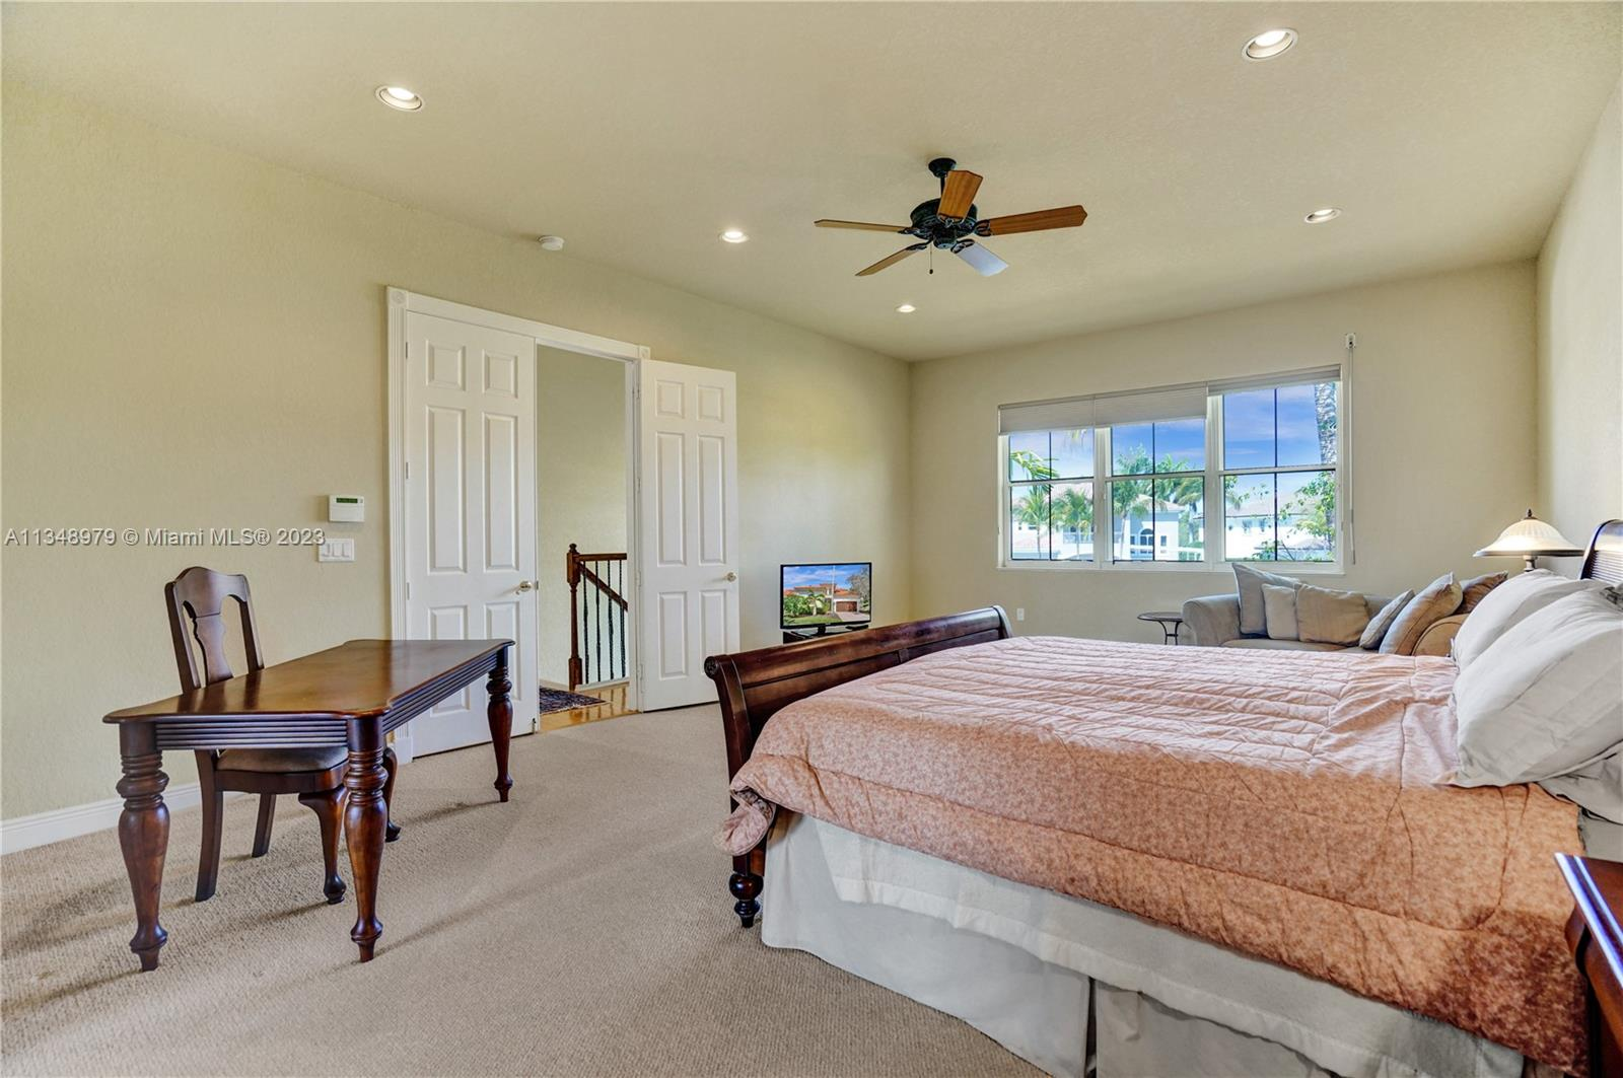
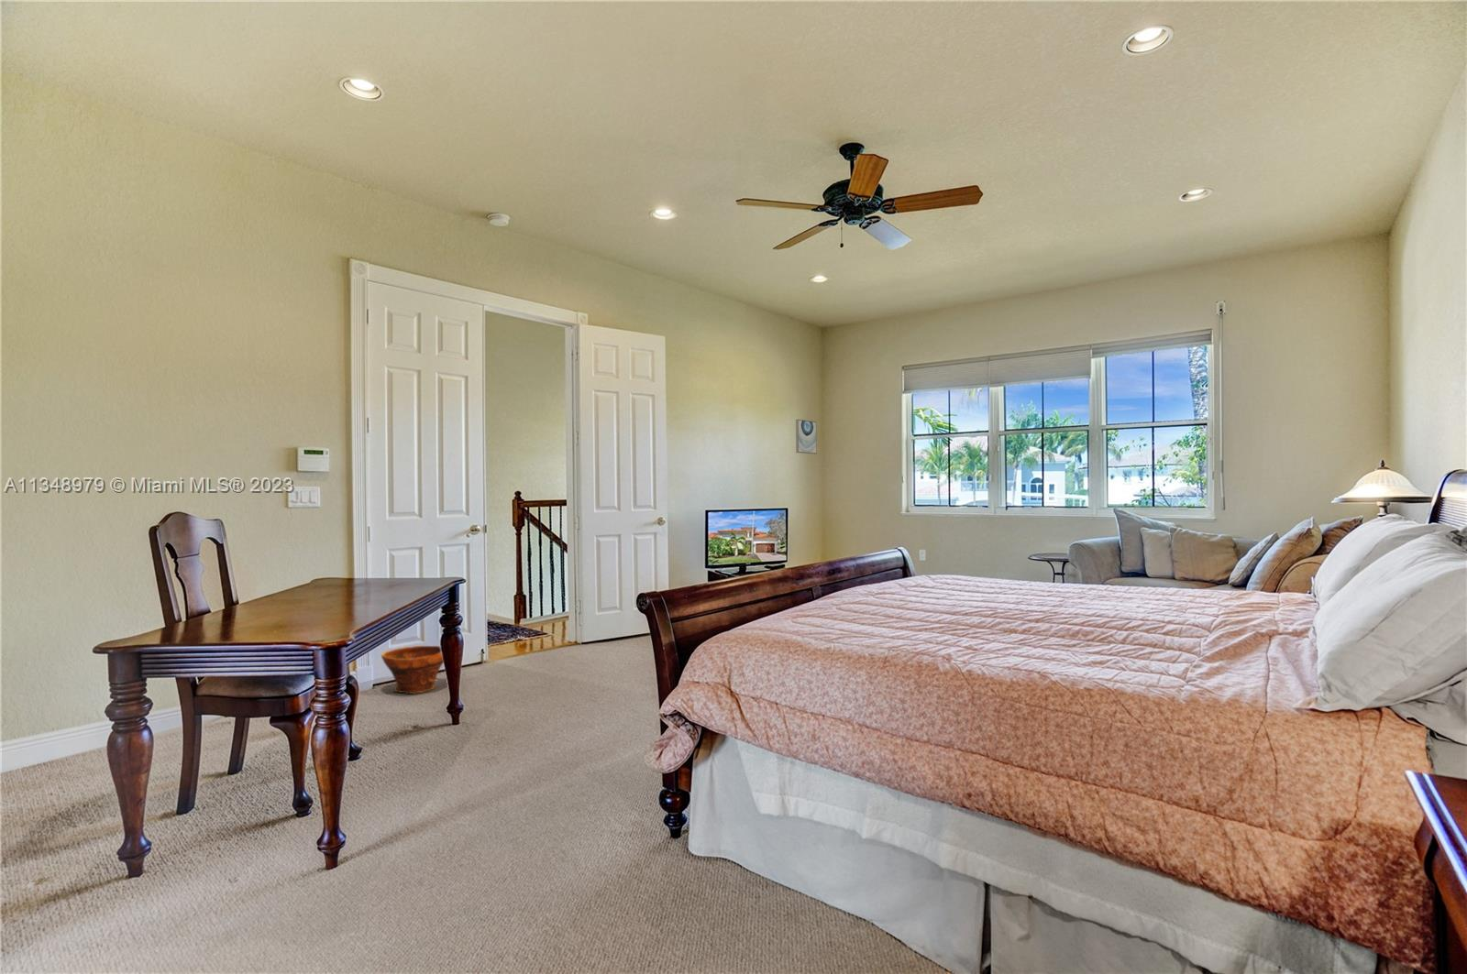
+ wall art (806, 436)
+ planter (415, 669)
